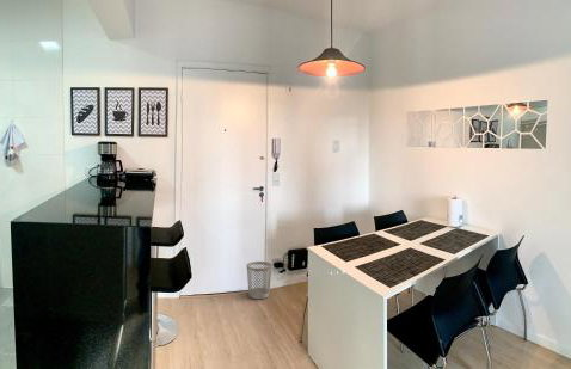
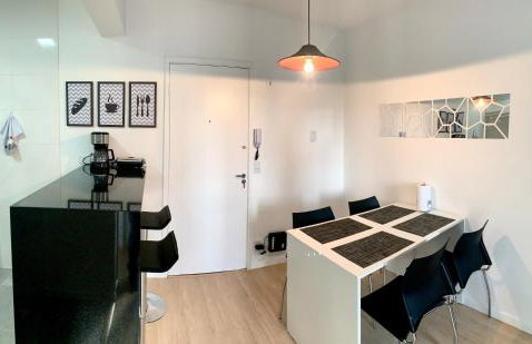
- wastebasket (259, 279)
